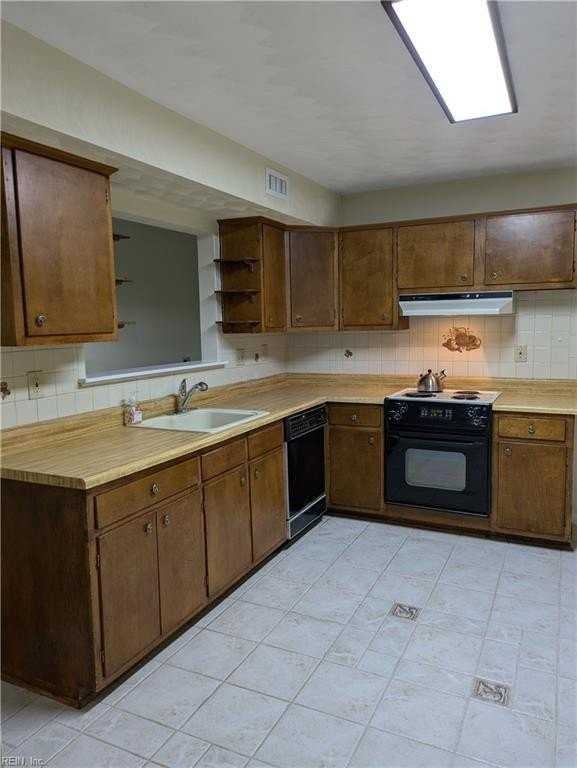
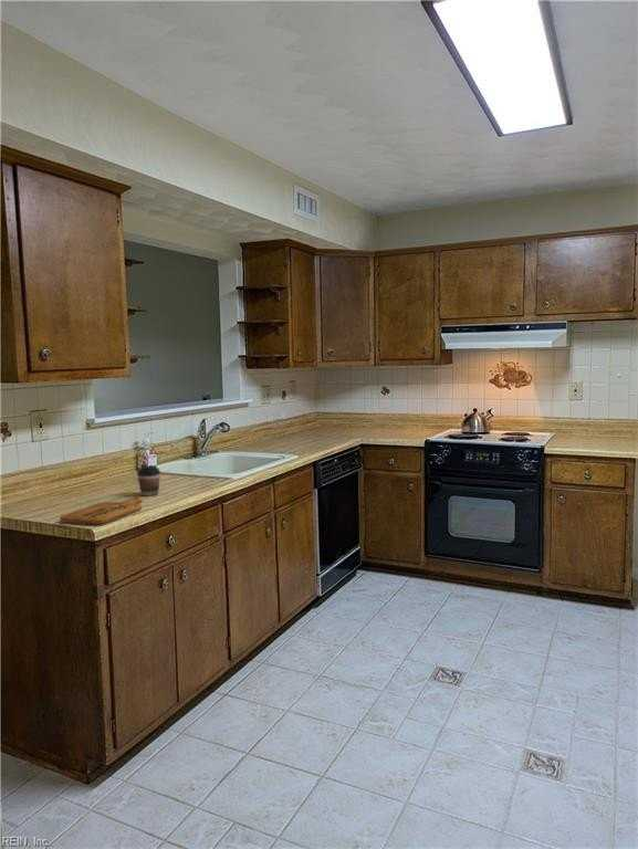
+ coffee cup (148, 479)
+ cutting board (111, 509)
